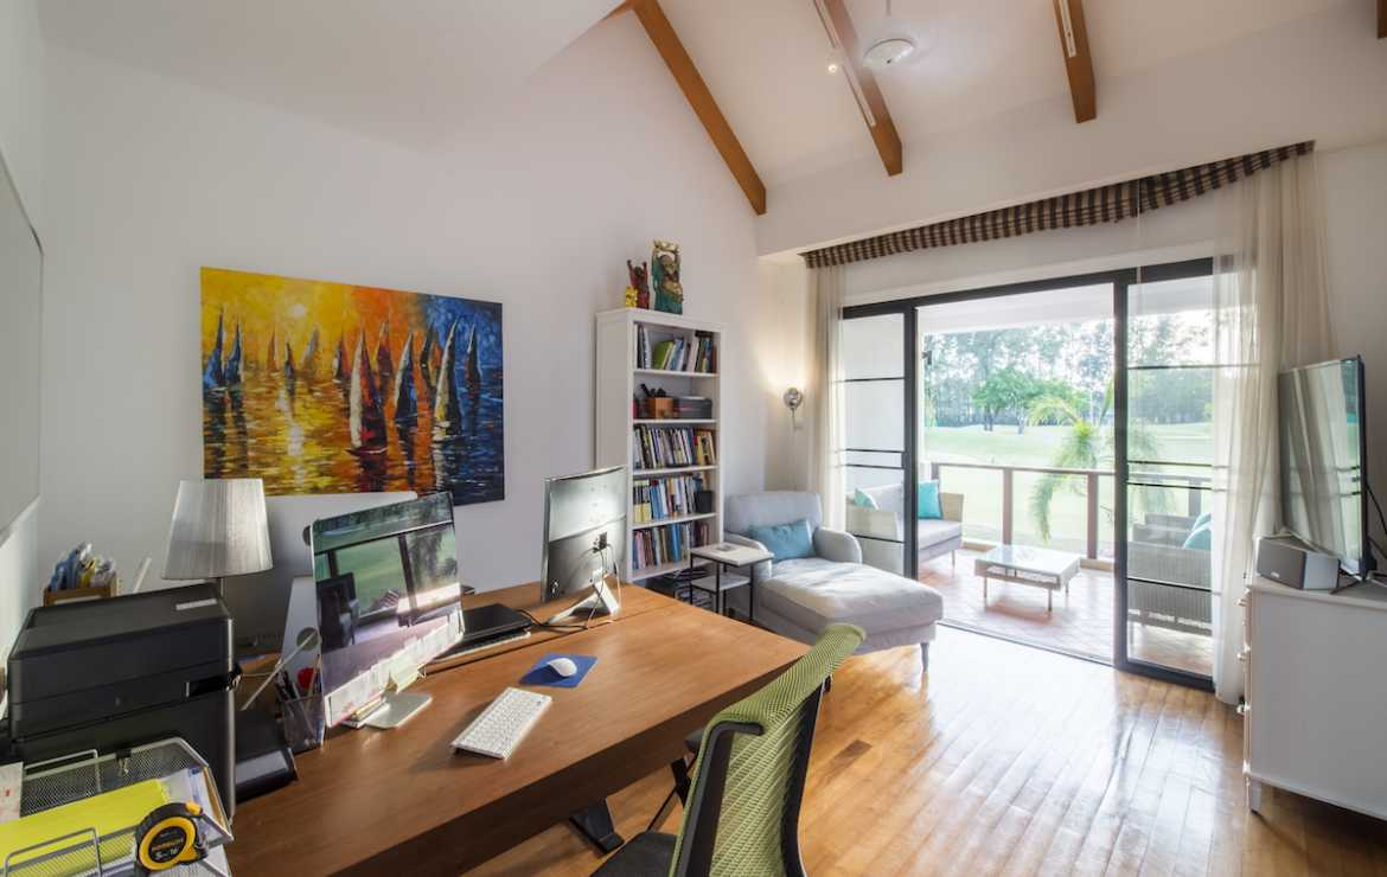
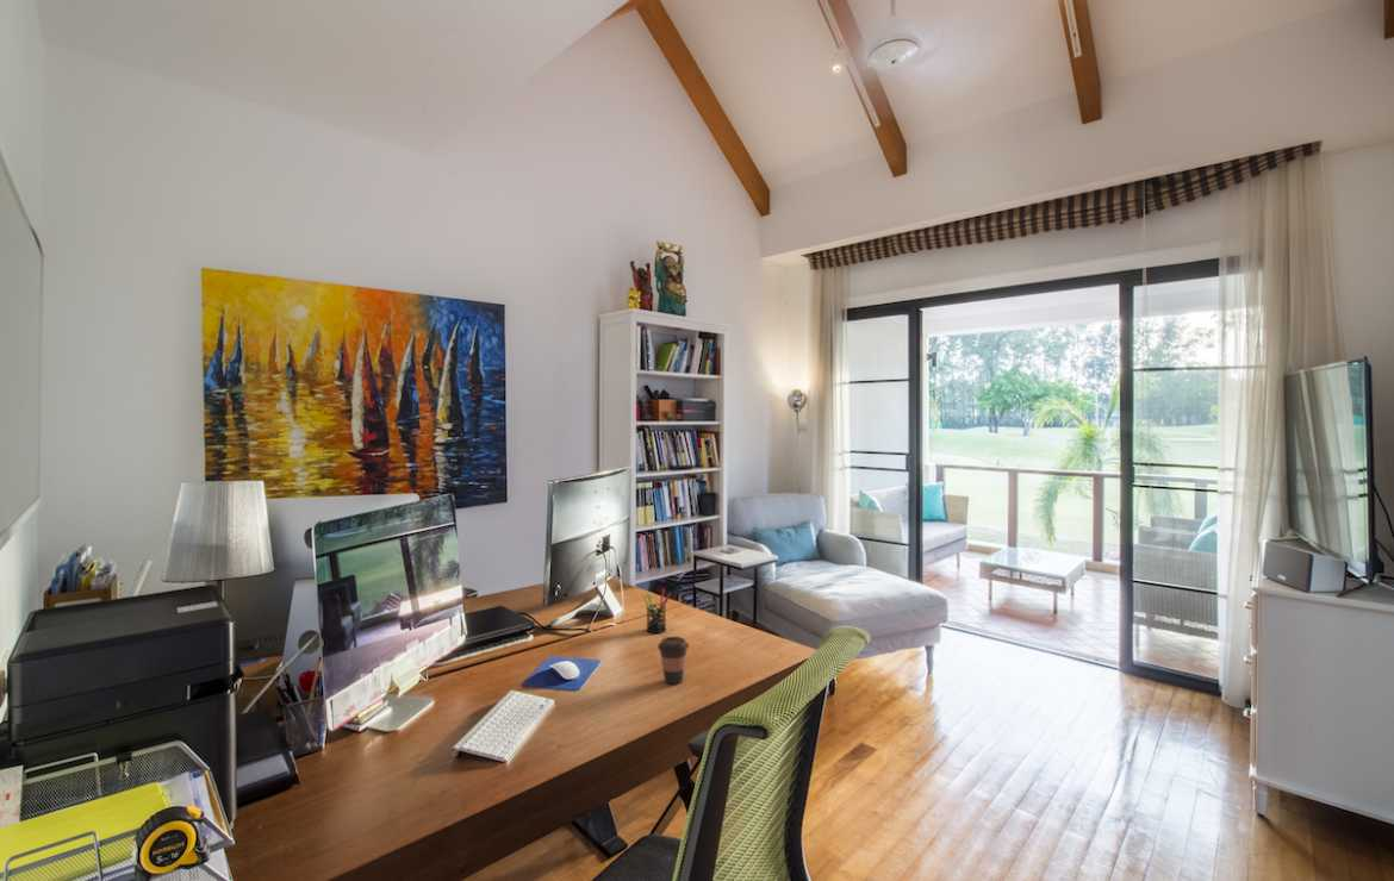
+ coffee cup (673, 660)
+ pen holder (655, 610)
